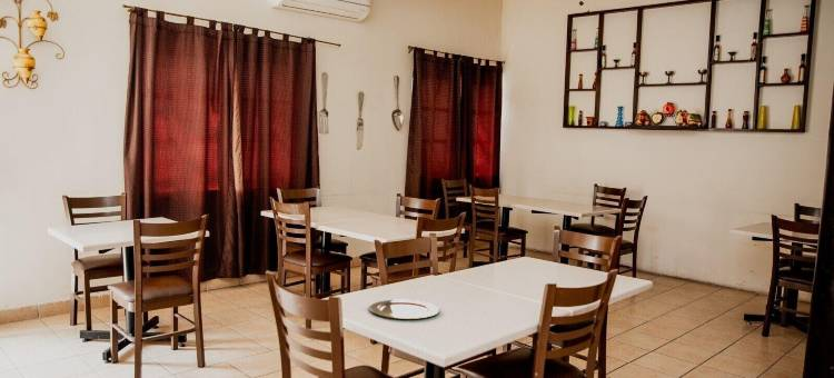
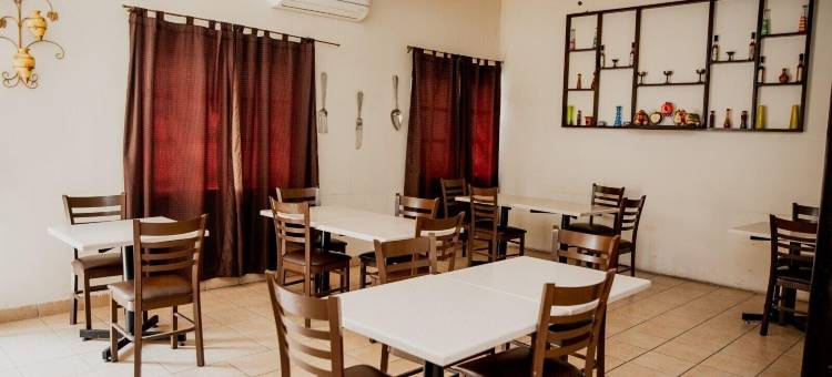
- plate (404, 309)
